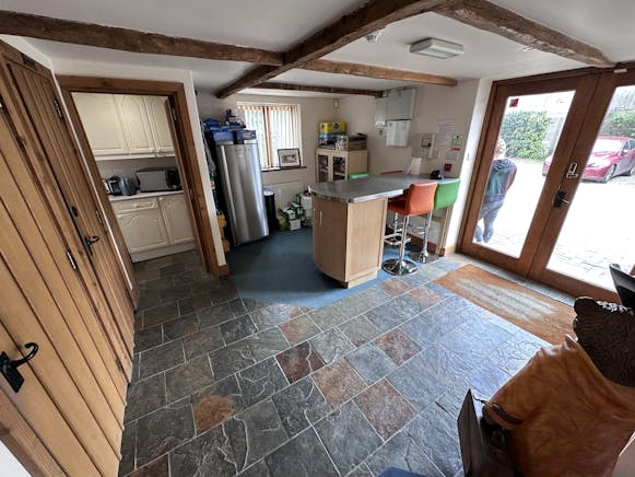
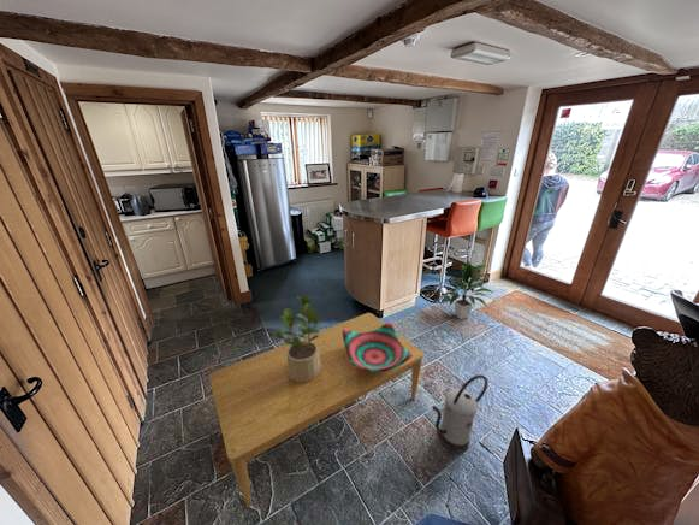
+ indoor plant (466, 289)
+ decorative bowl (374, 349)
+ watering can (457, 411)
+ potted plant (296, 335)
+ coffee table (322, 388)
